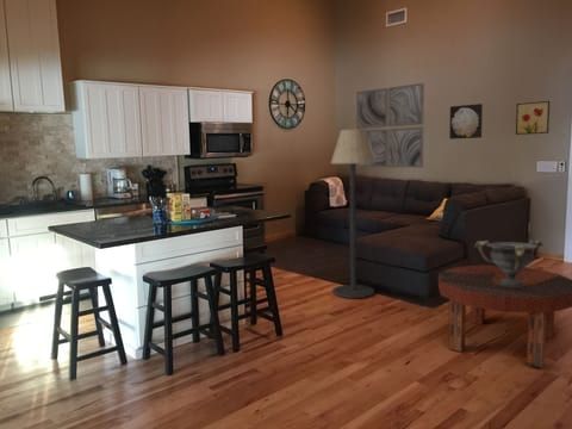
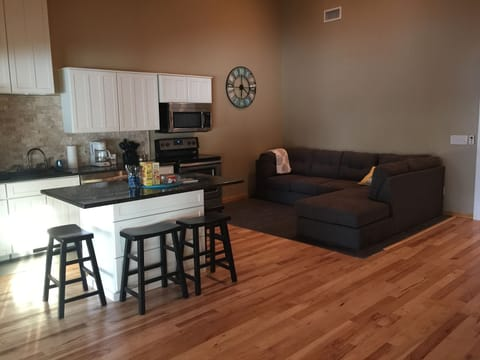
- decorative bowl (508, 262)
- wall art (387, 129)
- wall art (531, 118)
- wall art (465, 122)
- floor lamp (353, 212)
- coffee table (504, 310)
